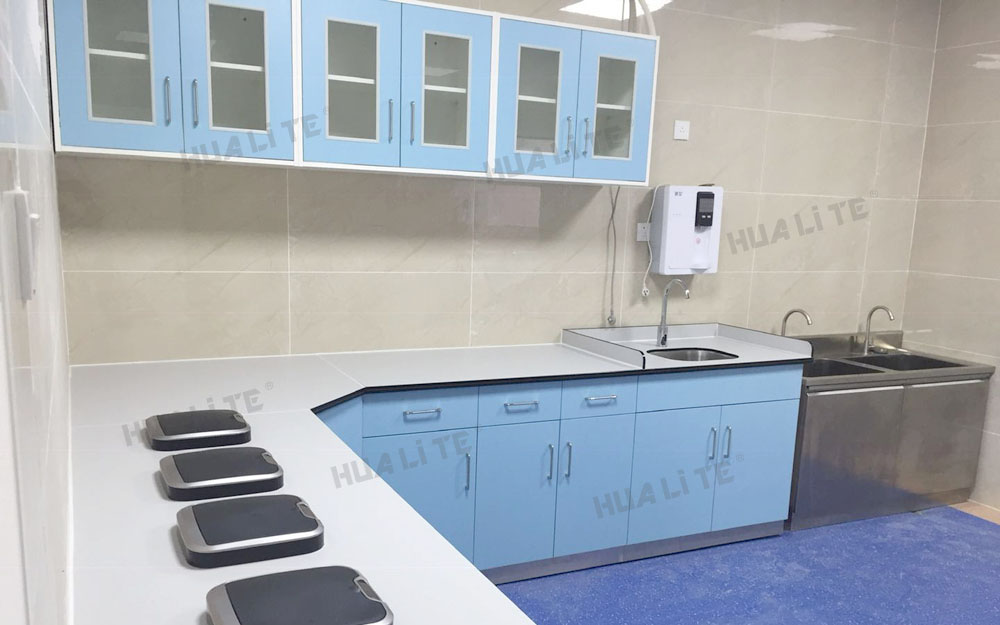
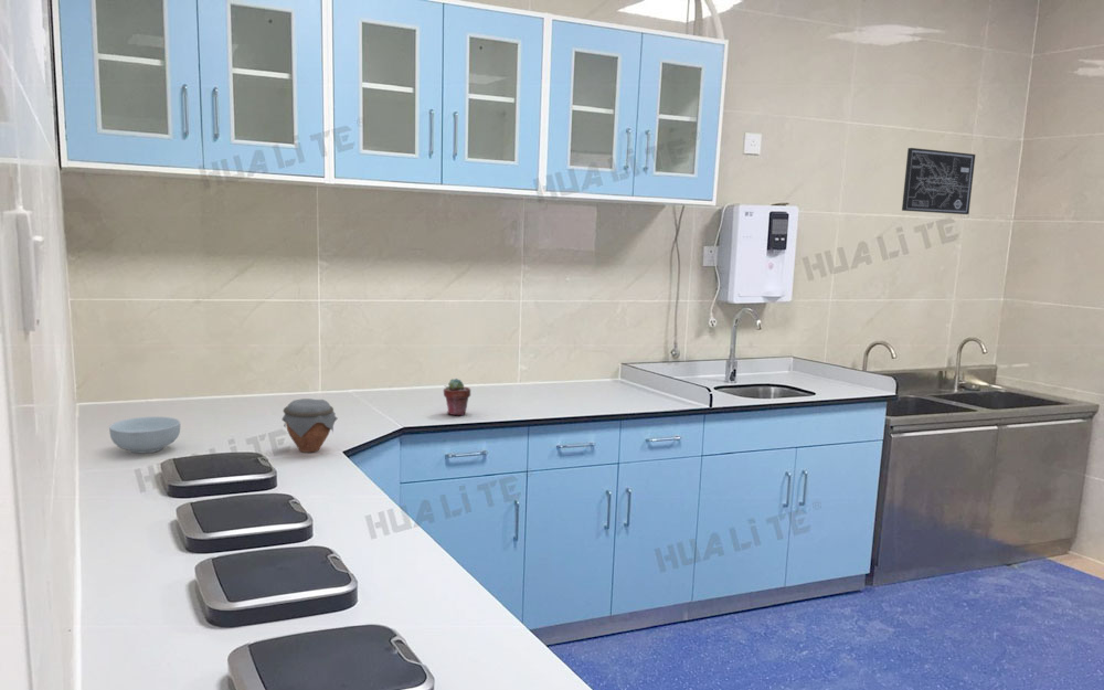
+ cereal bowl (146, 436)
+ wall art (938, 181)
+ jar (309, 425)
+ potted succulent (456, 395)
